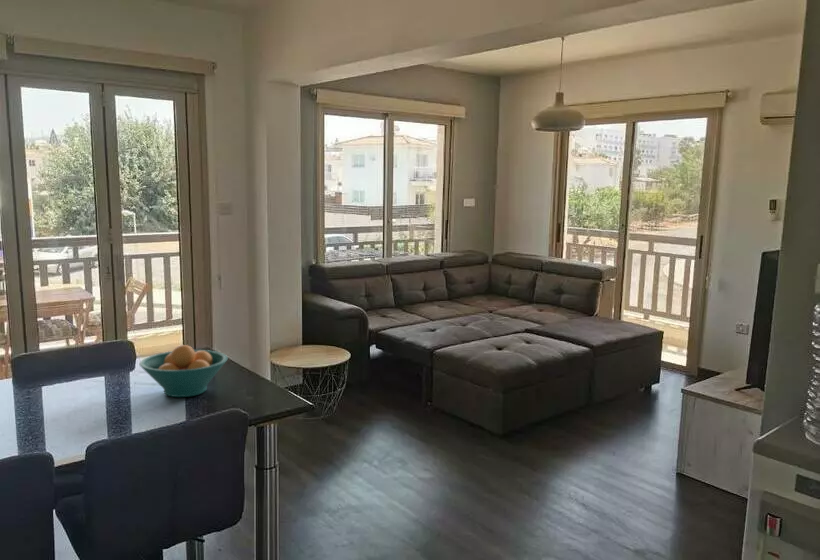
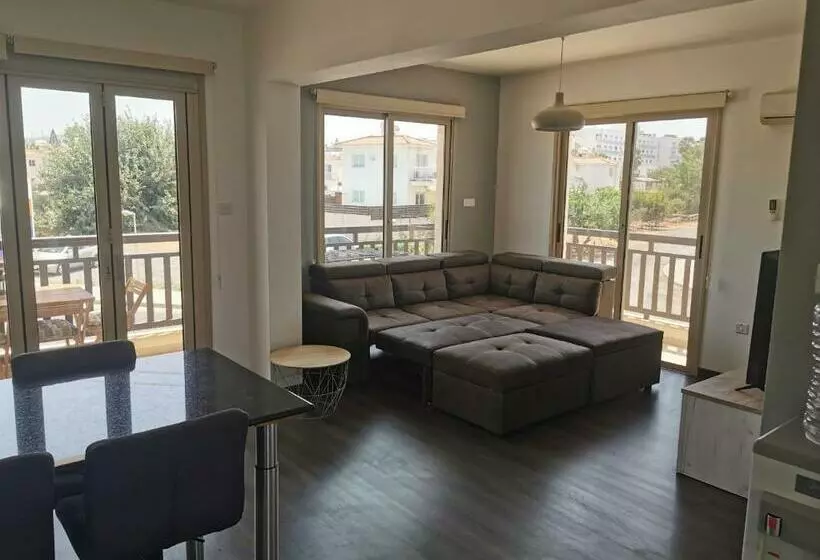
- fruit bowl (184, 368)
